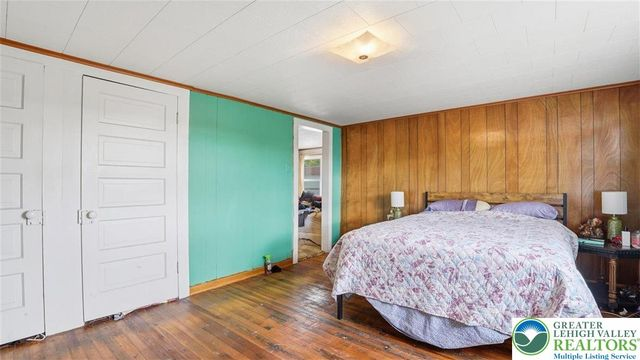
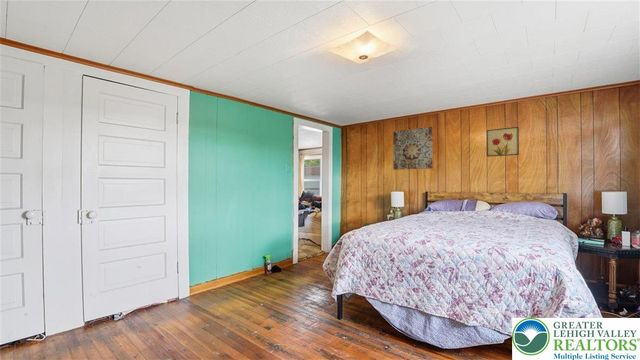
+ wall art (412, 149)
+ wall art (502, 142)
